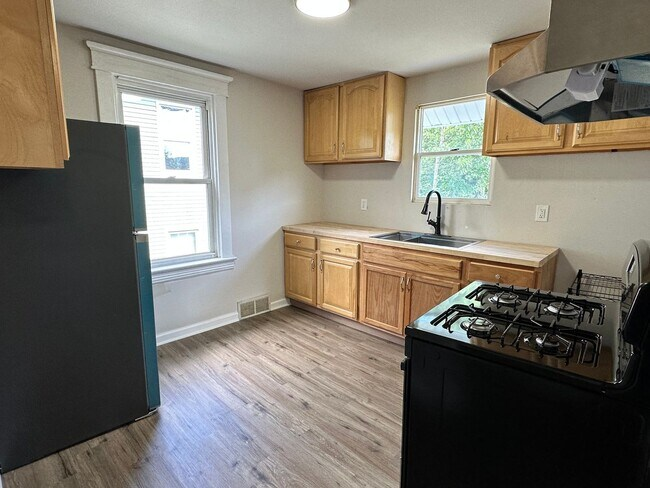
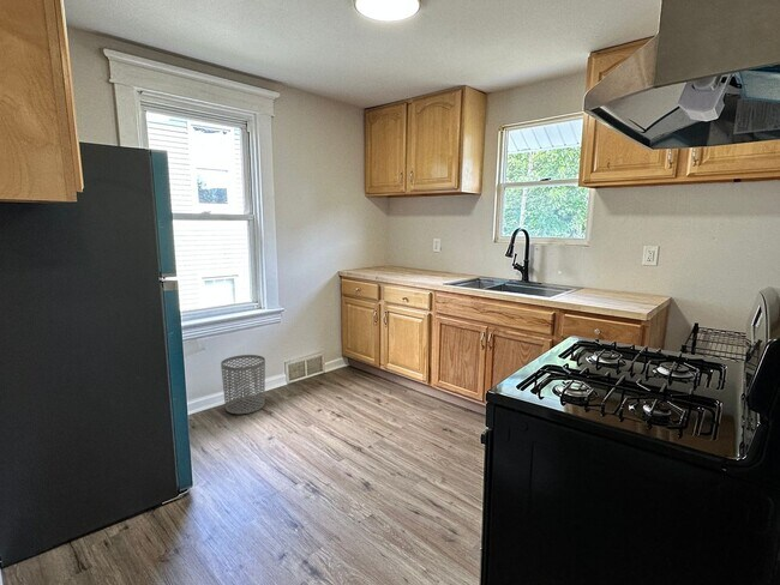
+ waste bin (244, 384)
